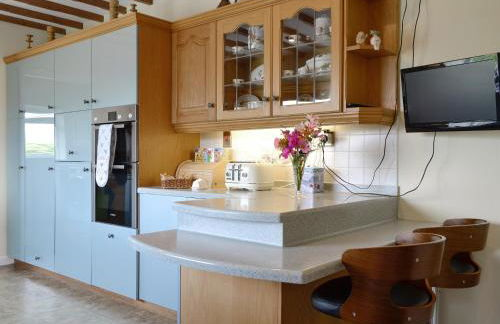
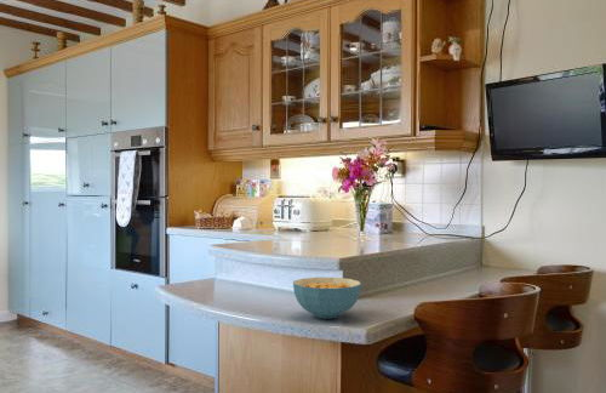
+ cereal bowl (326, 298)
